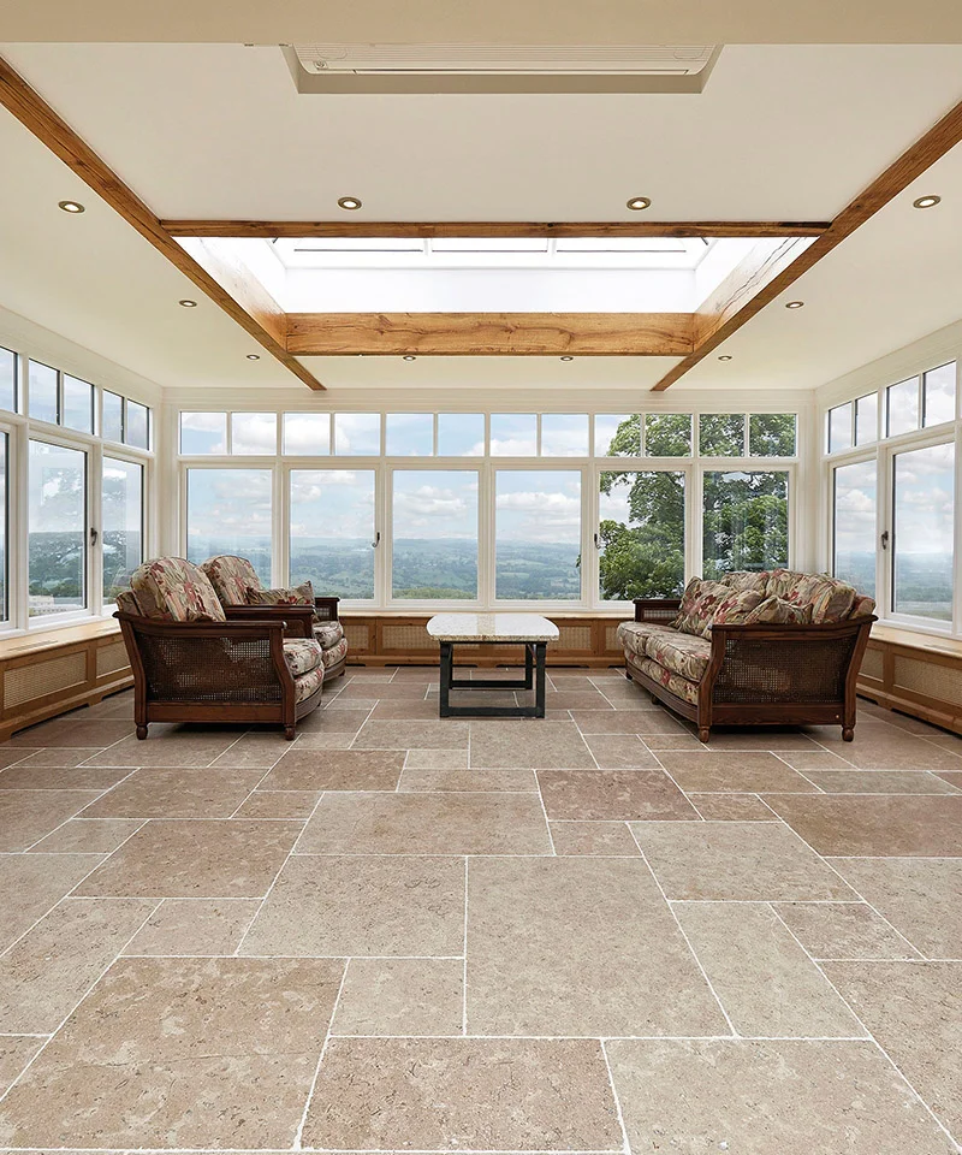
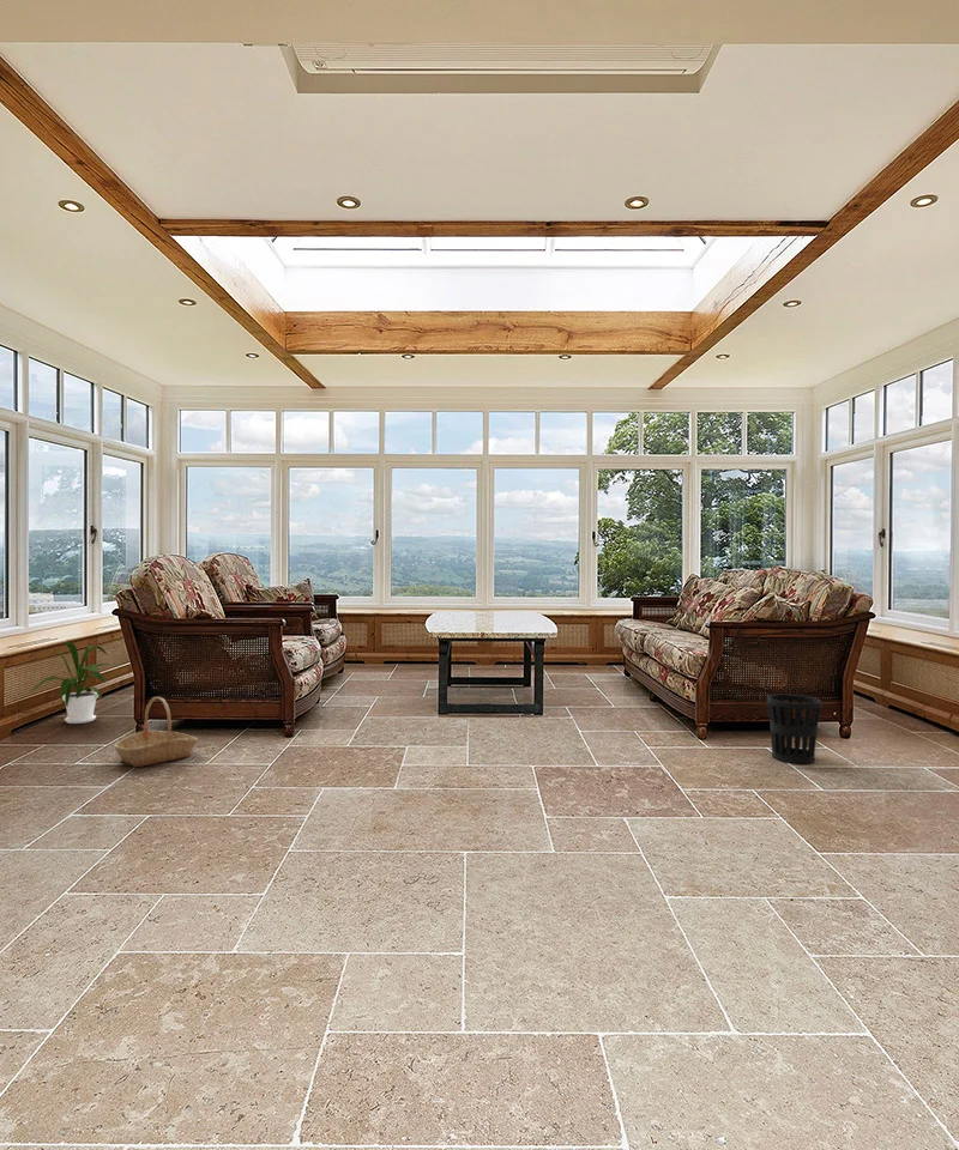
+ wastebasket (792, 728)
+ house plant (80, 680)
+ basket (156, 731)
